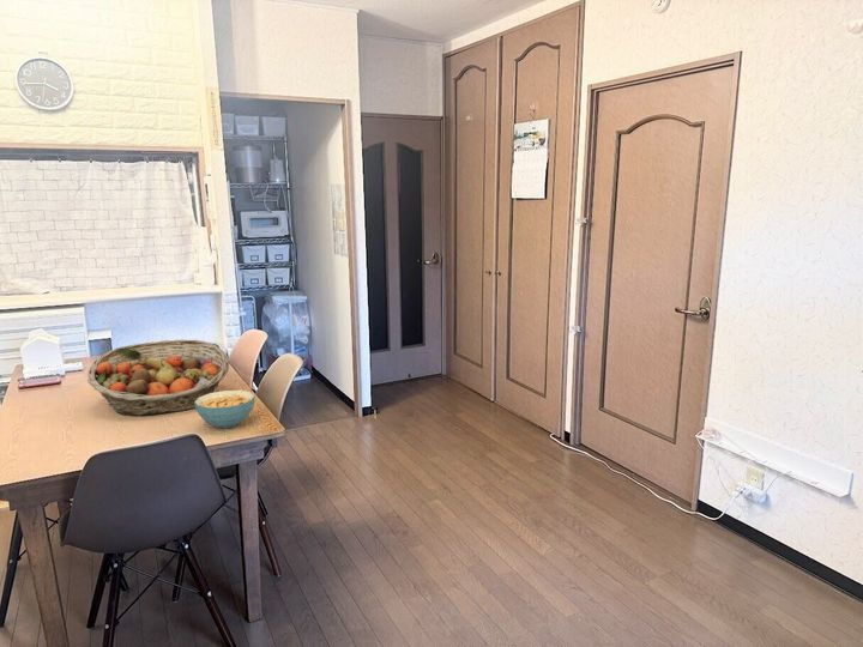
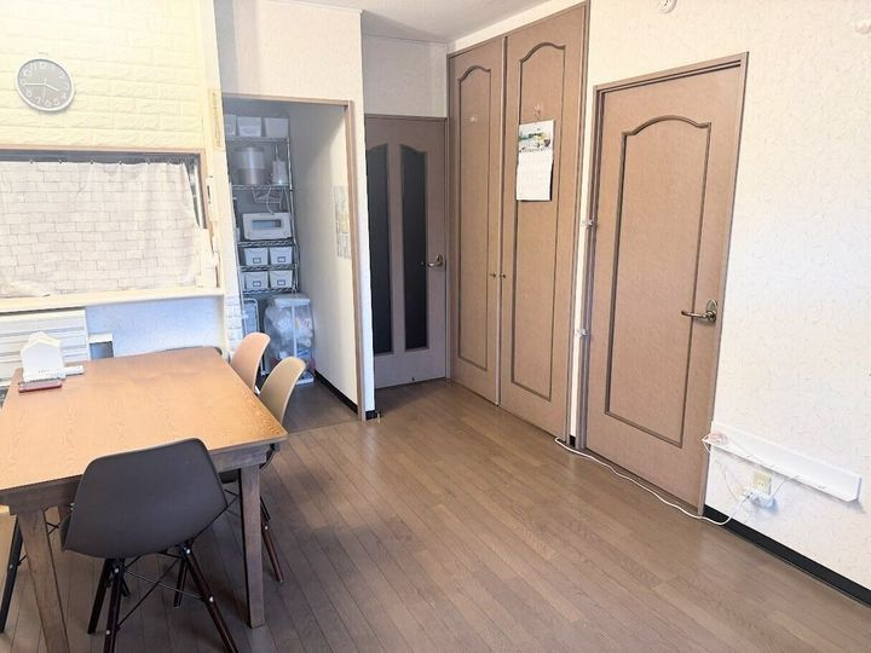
- fruit basket (162, 376)
- cereal bowl (225, 411)
